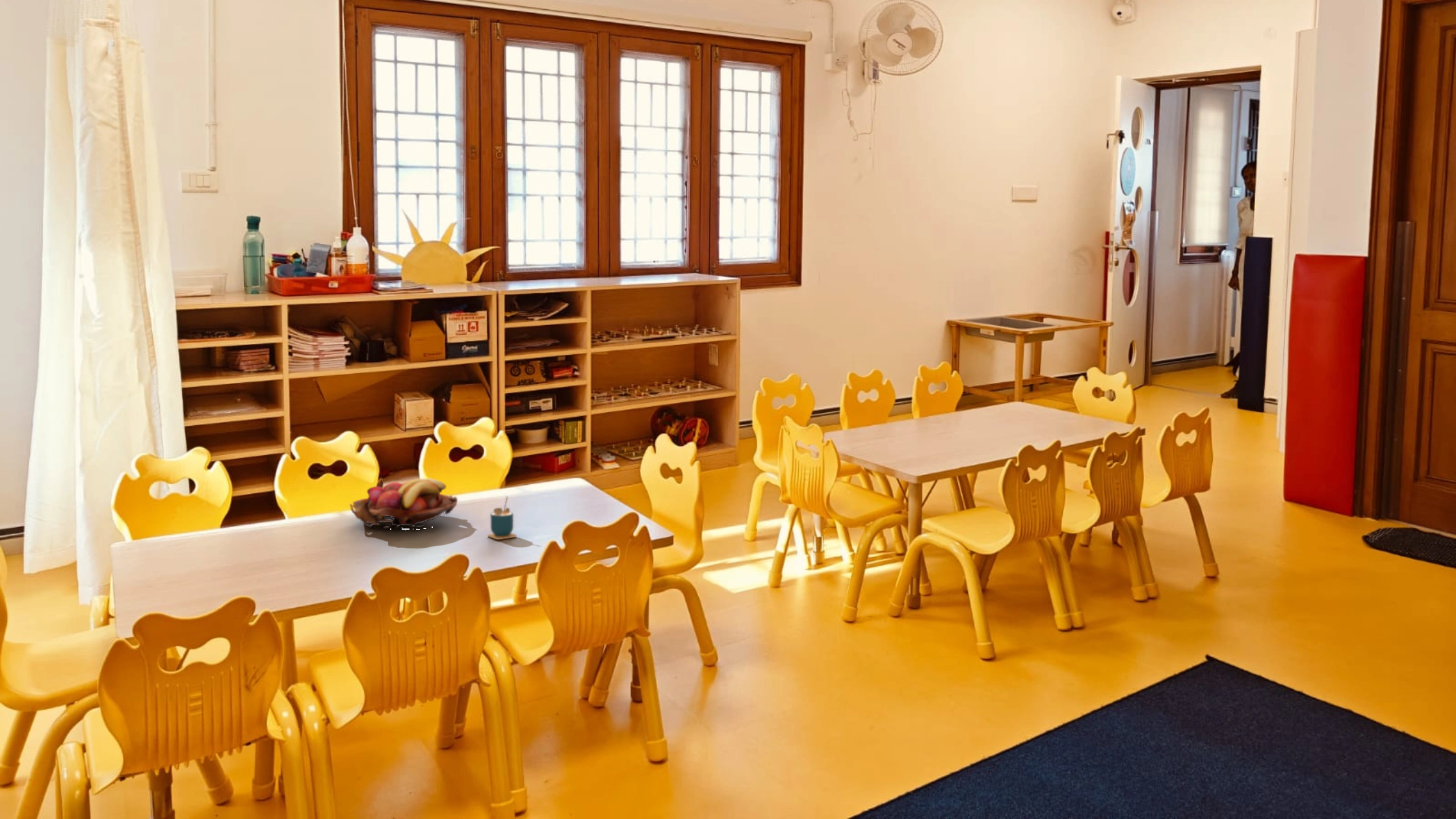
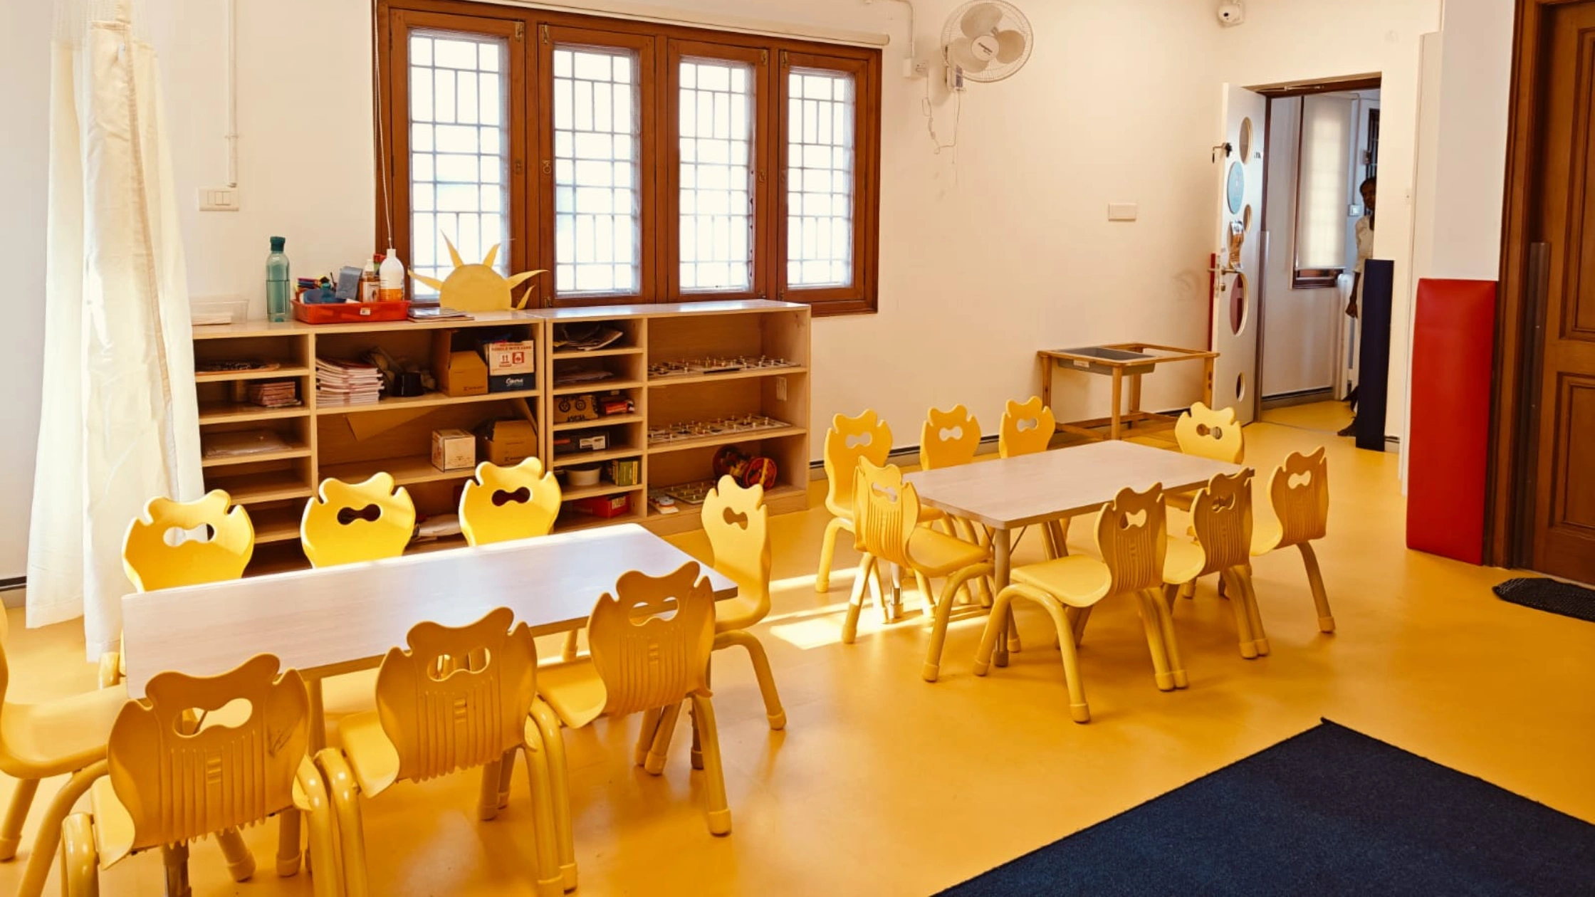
- fruit basket (405, 502)
- cup (502, 517)
